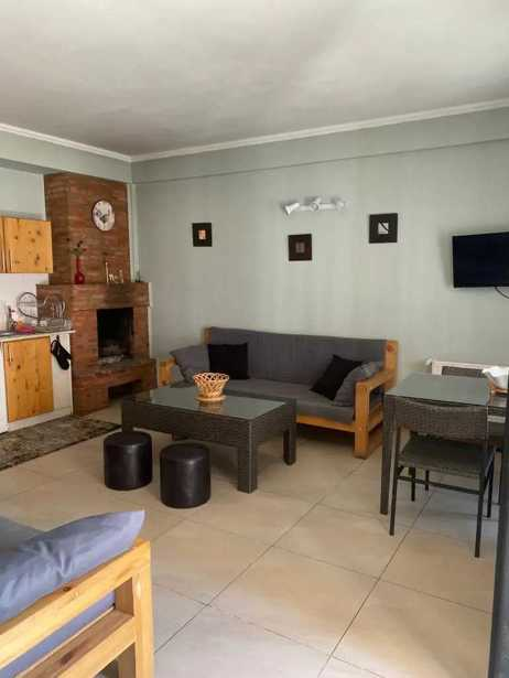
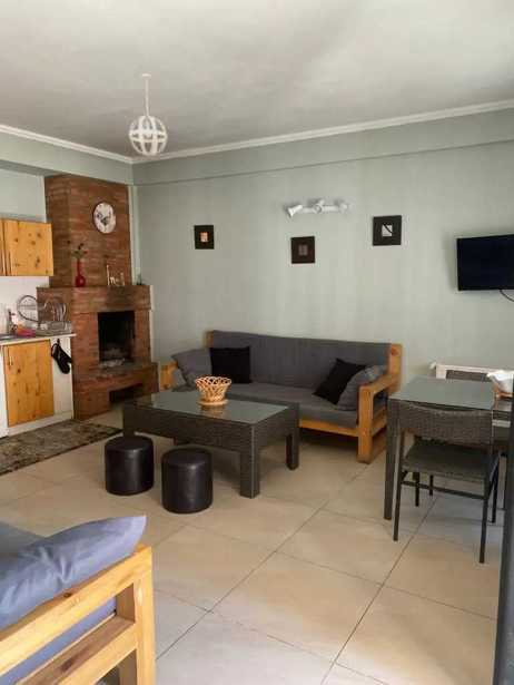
+ pendant light (147, 116)
